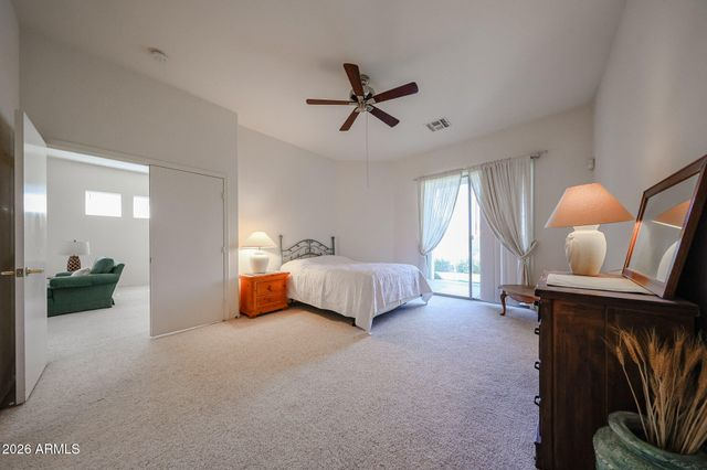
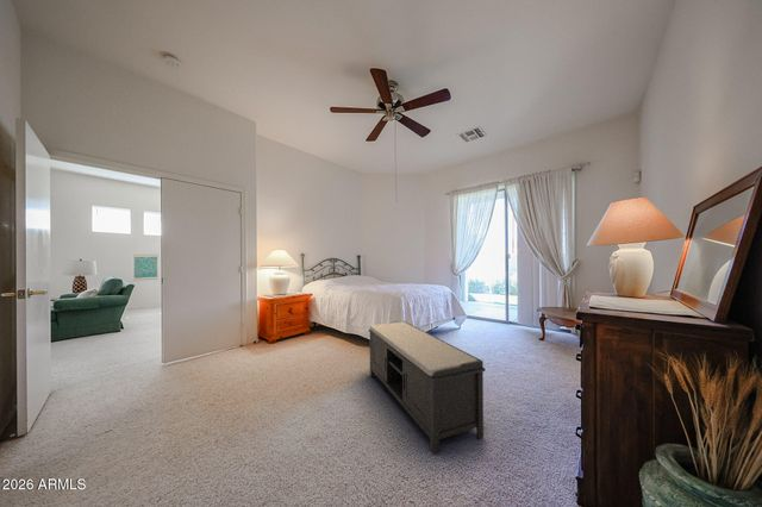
+ bench (414, 369)
+ wall art (145, 267)
